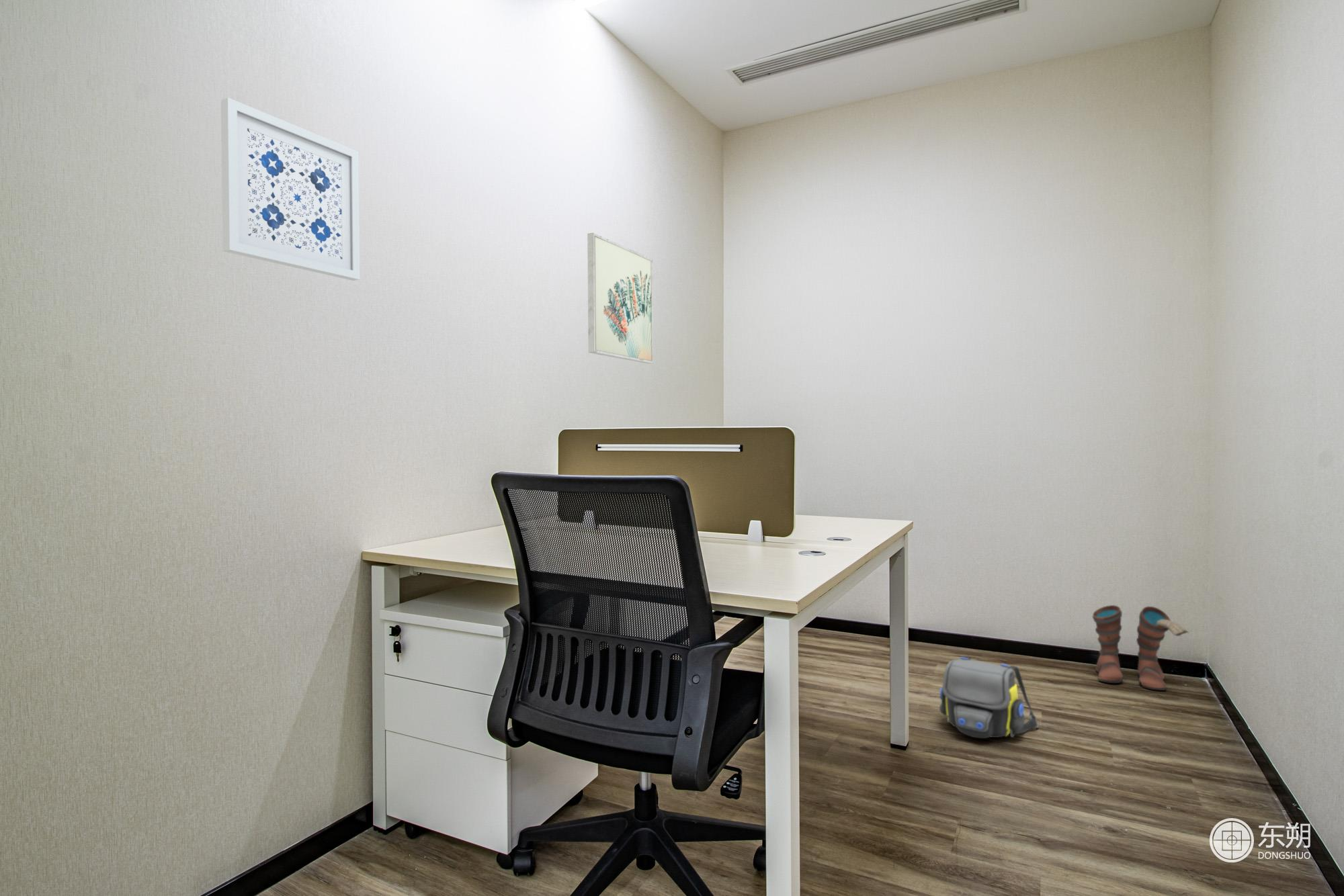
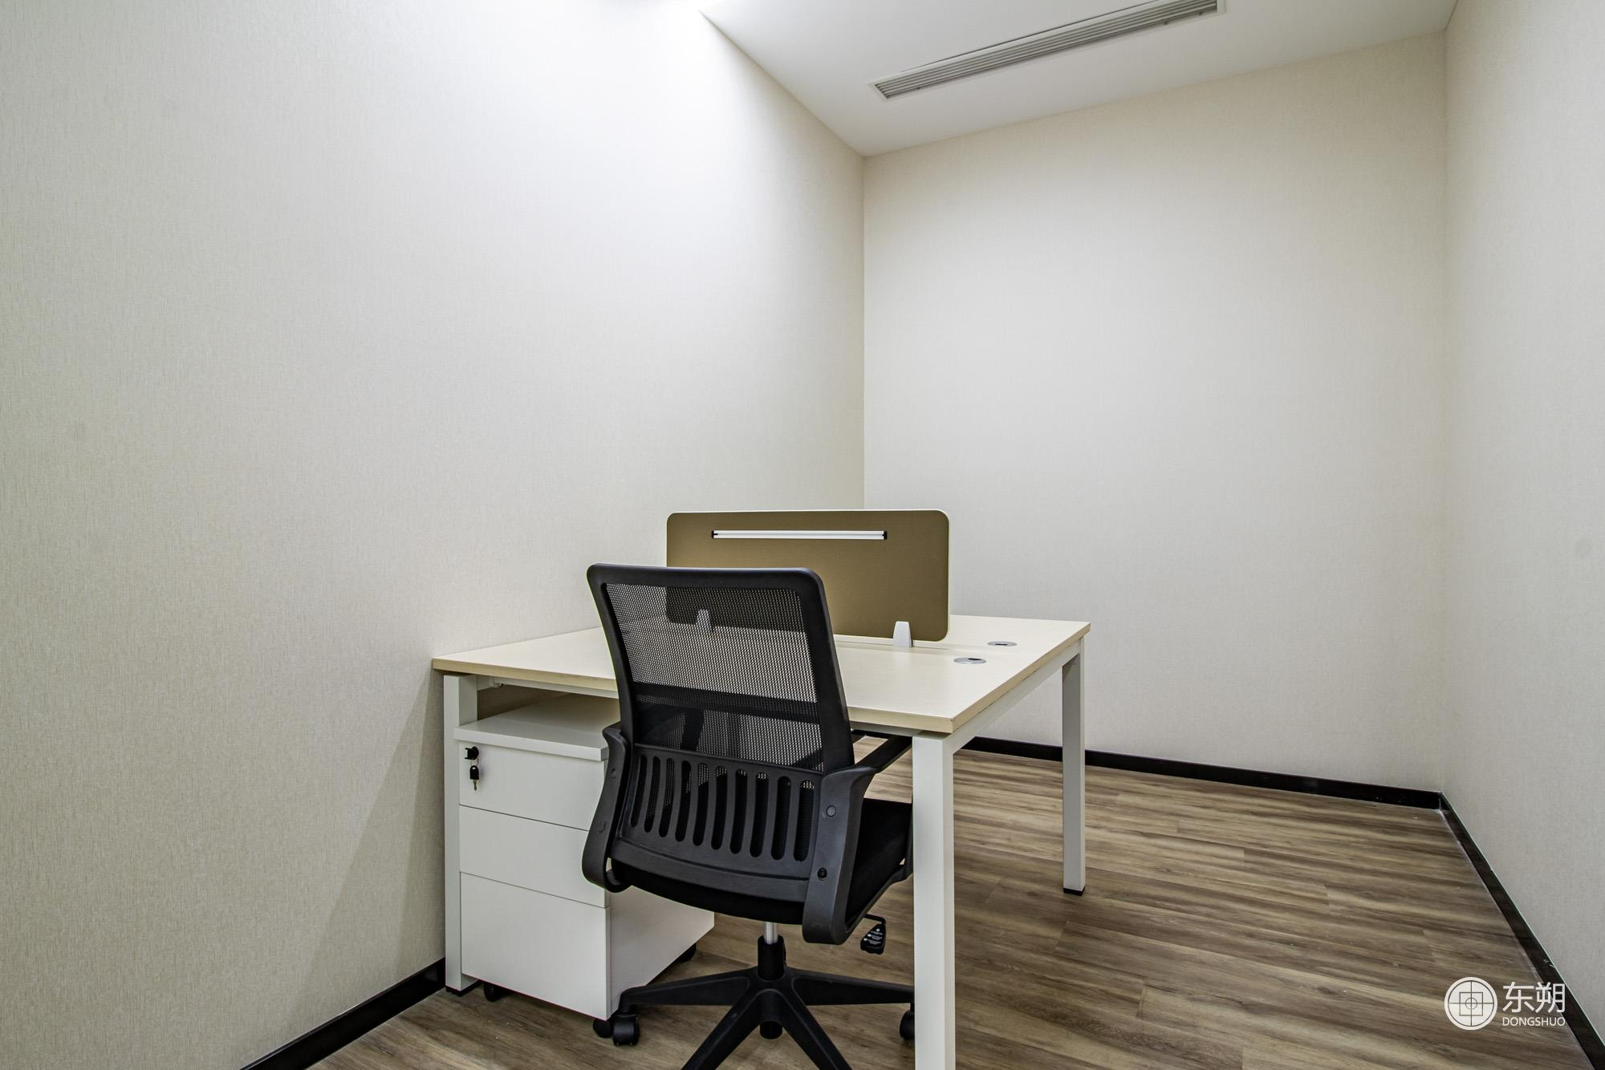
- shoulder bag (983, 693)
- wall art (296, 197)
- boots (1138, 643)
- wall art (622, 303)
